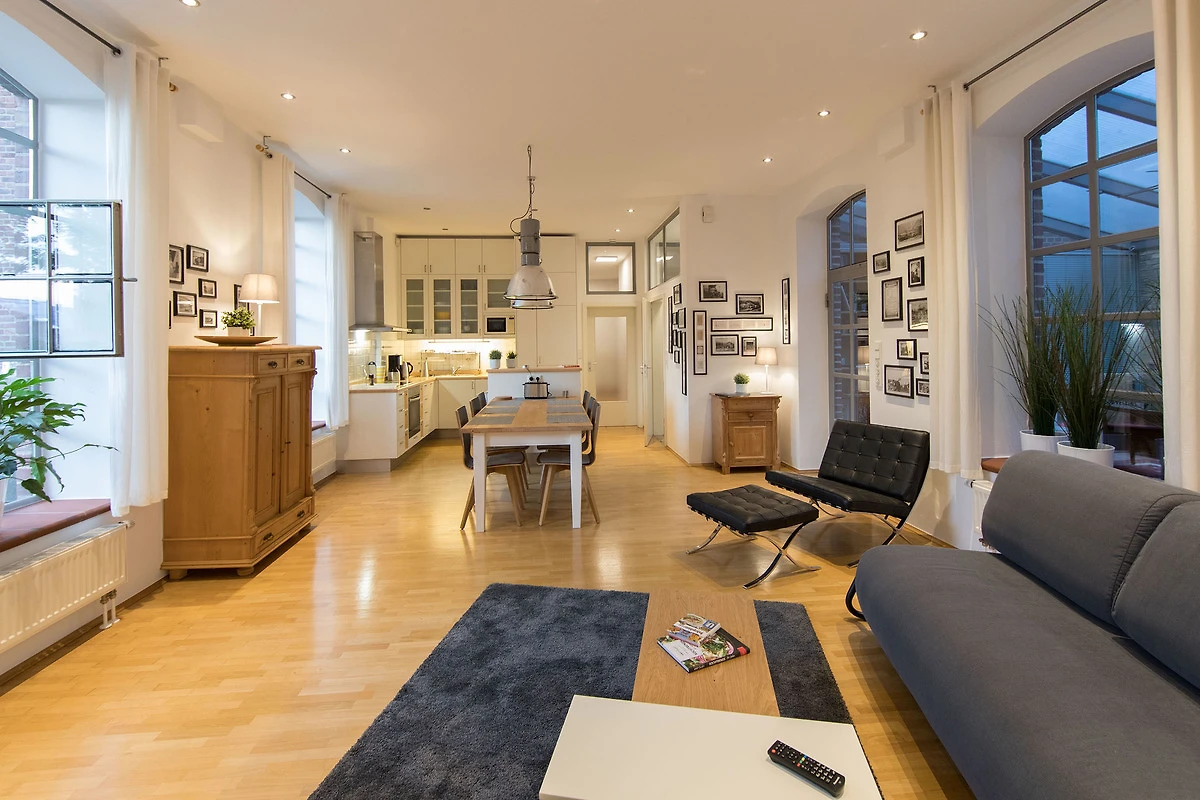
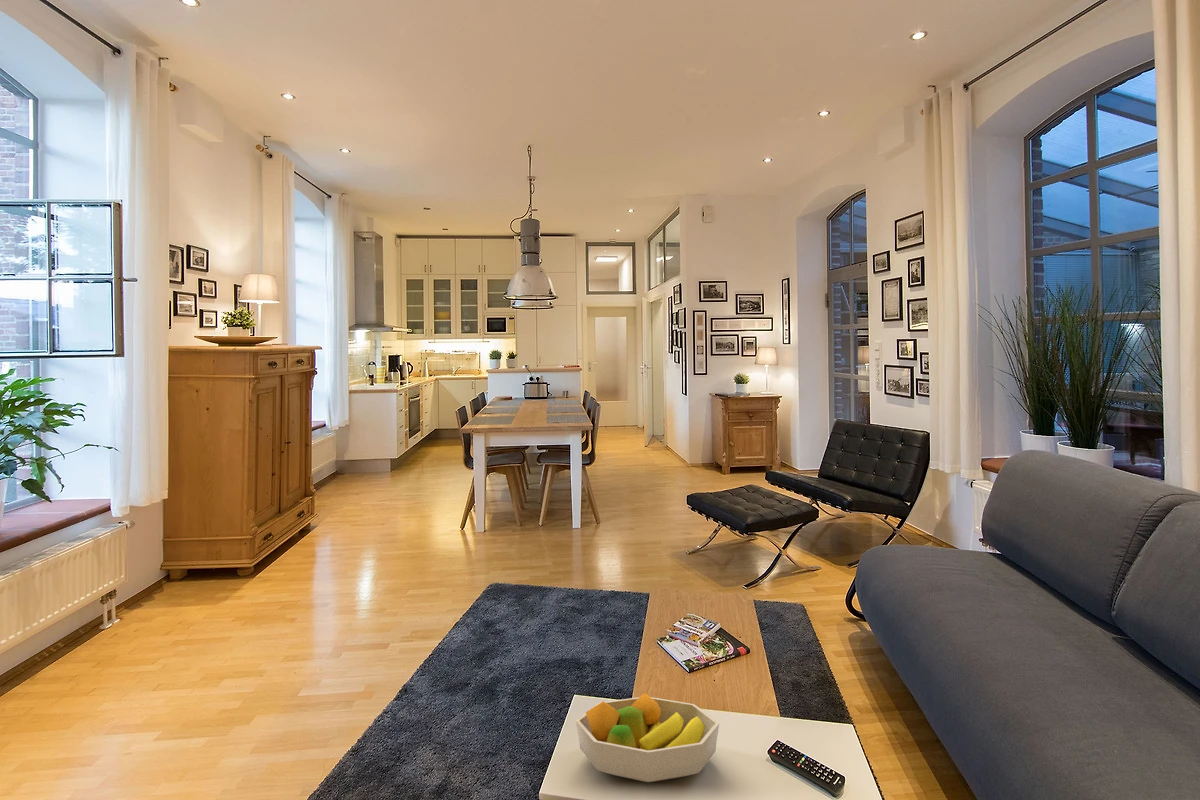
+ fruit bowl (647, 732)
